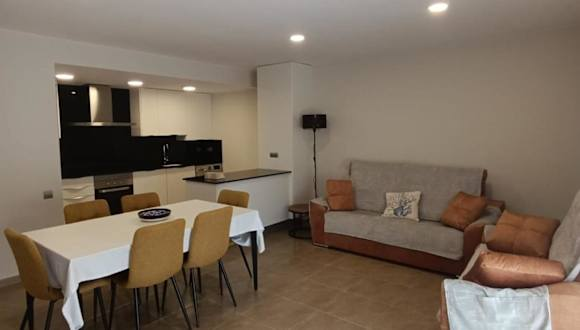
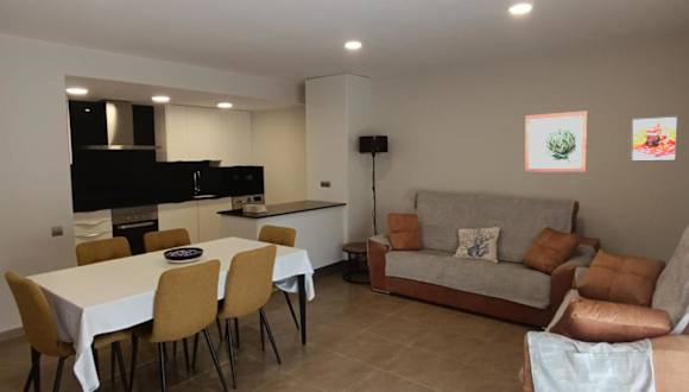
+ wall art (555, 143)
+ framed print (653, 139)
